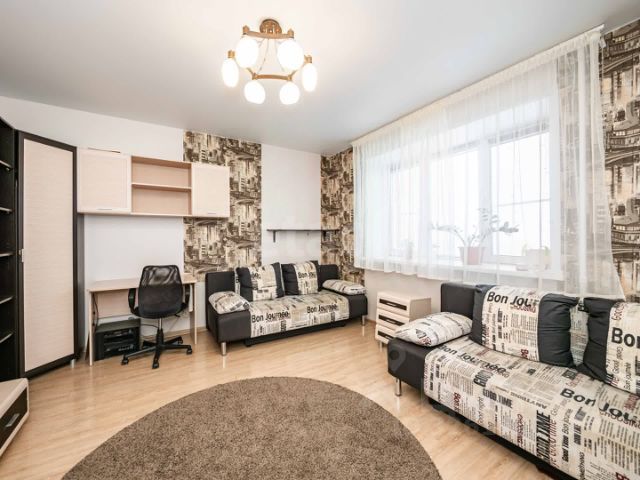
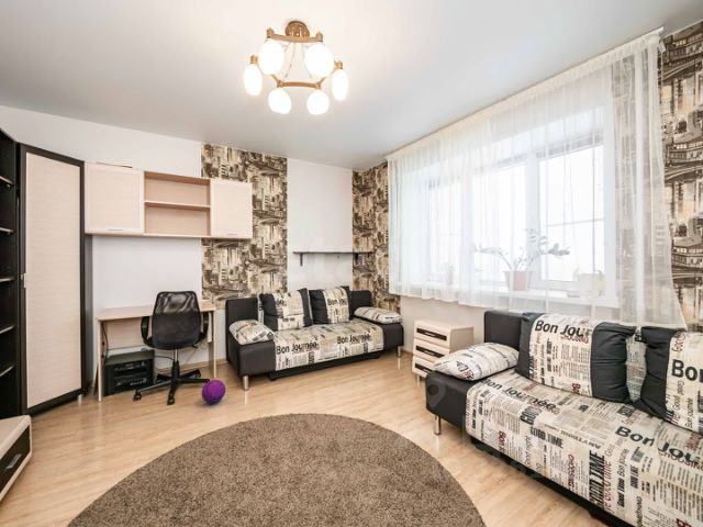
+ ball (213, 391)
